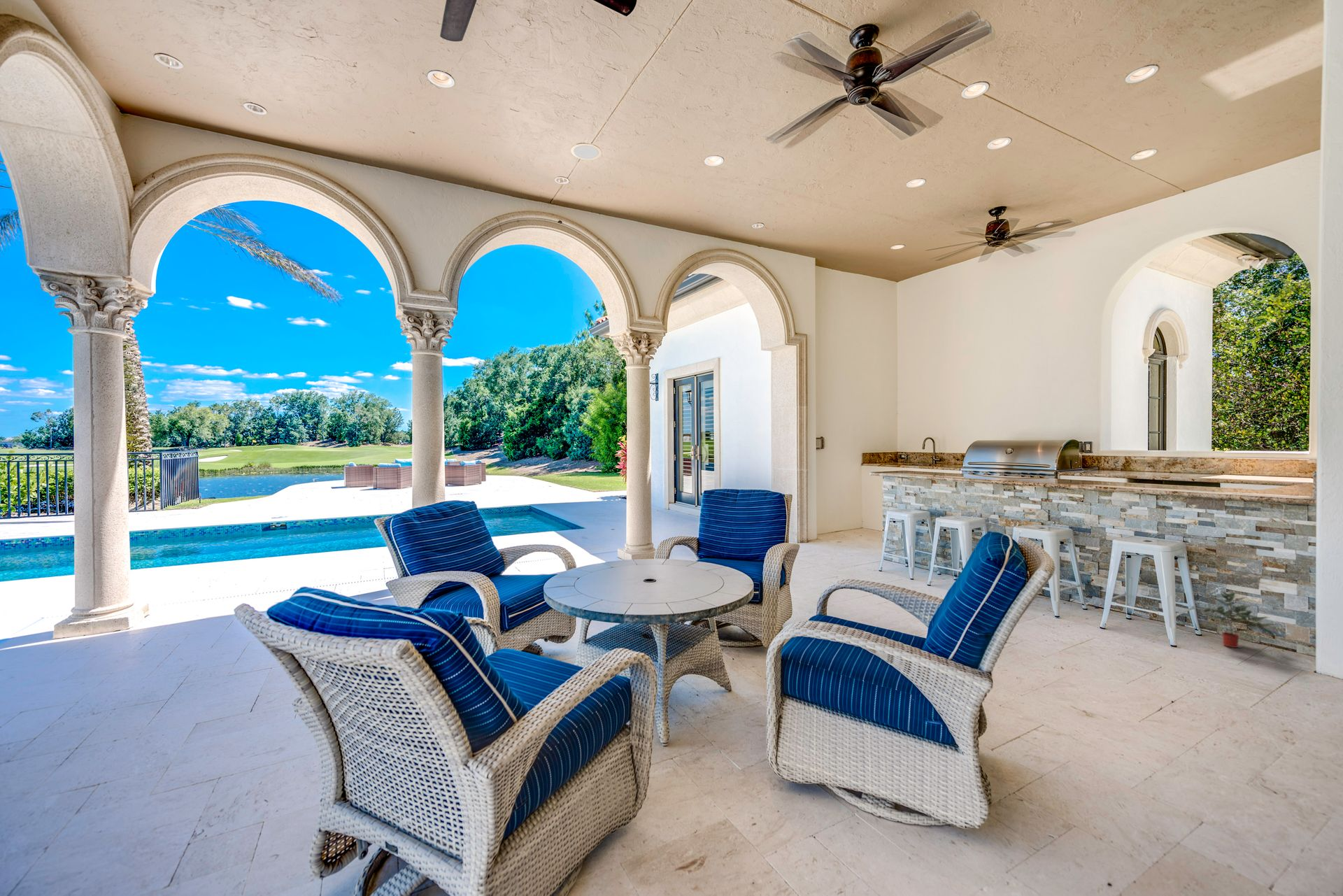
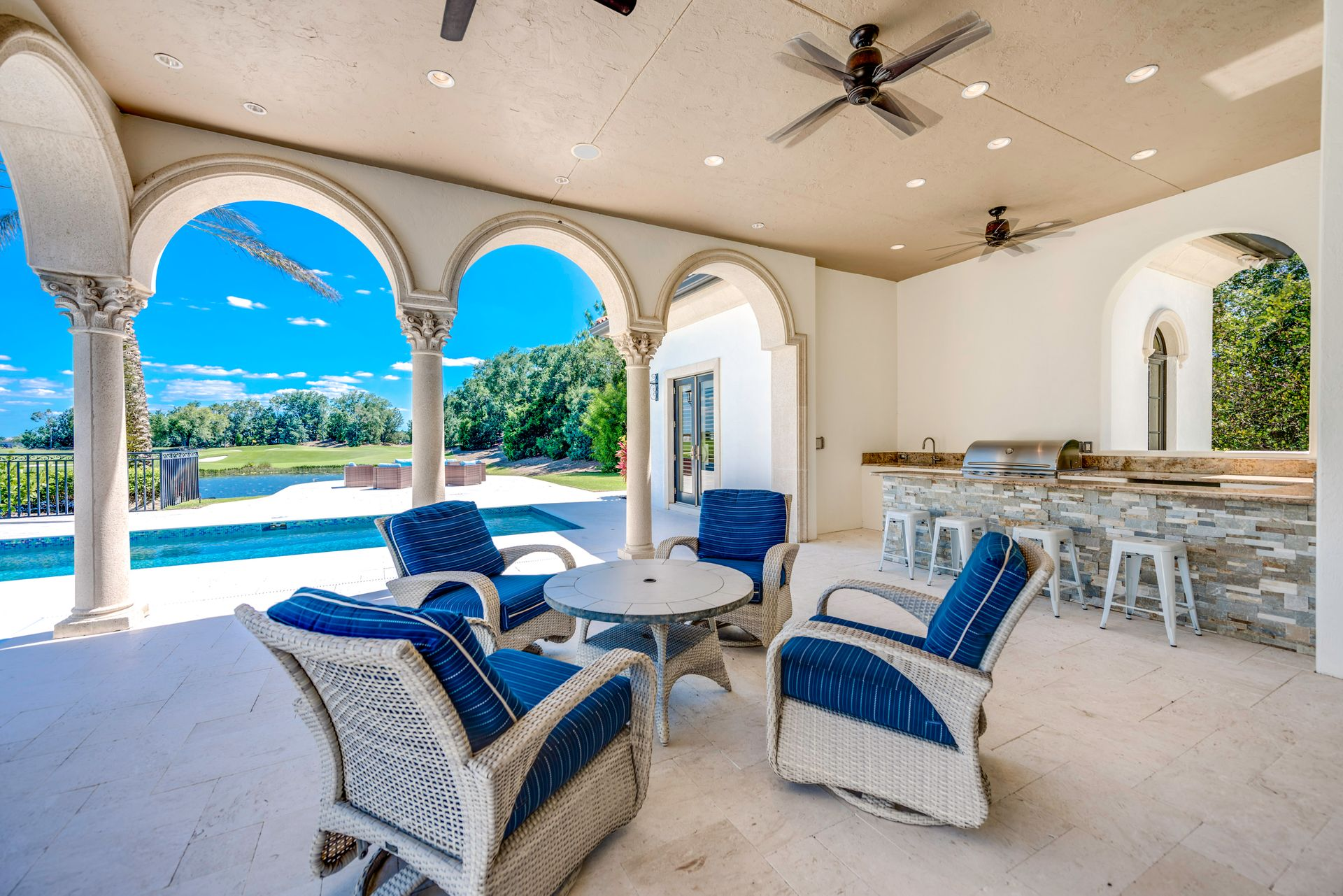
- potted plant (1239, 620)
